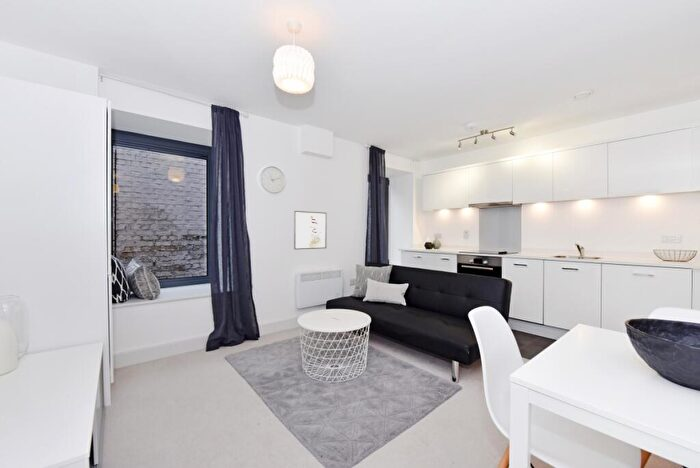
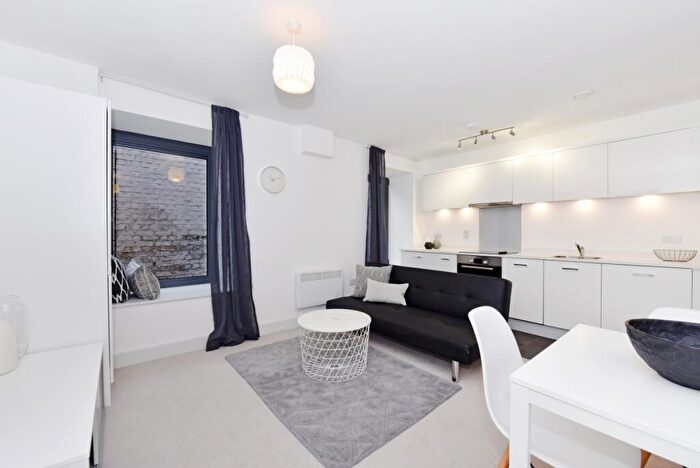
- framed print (310, 230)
